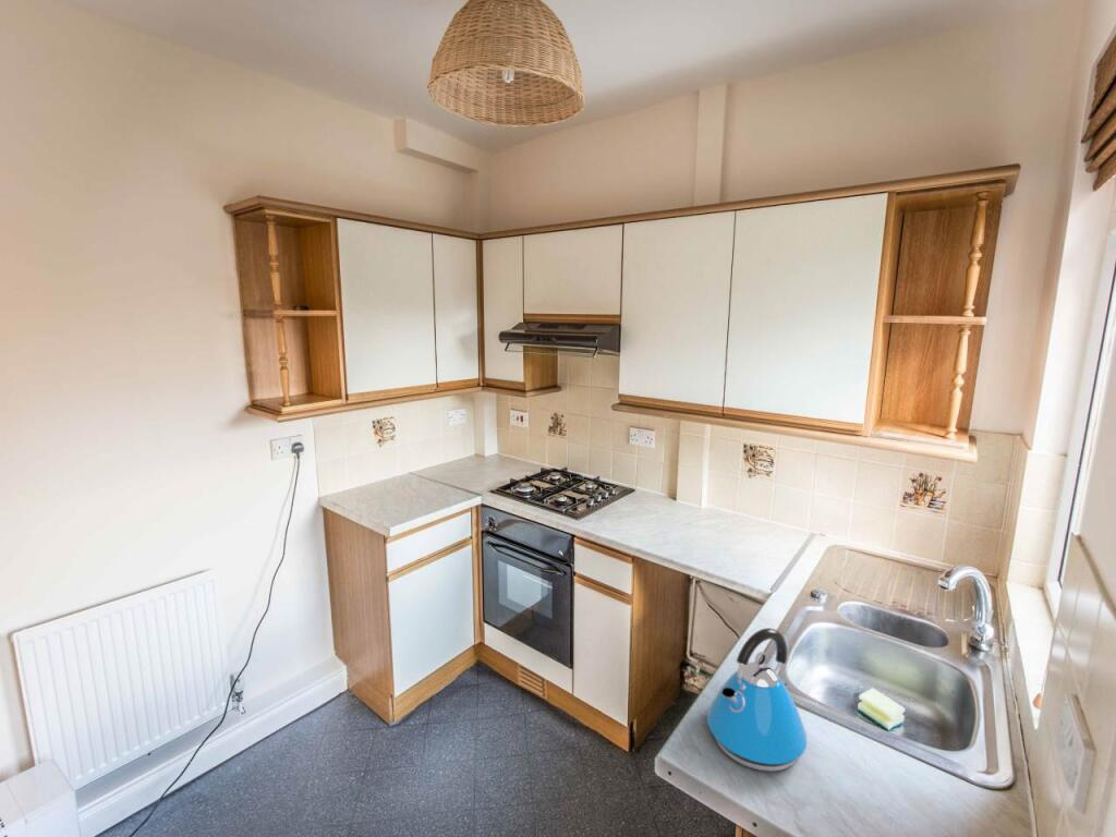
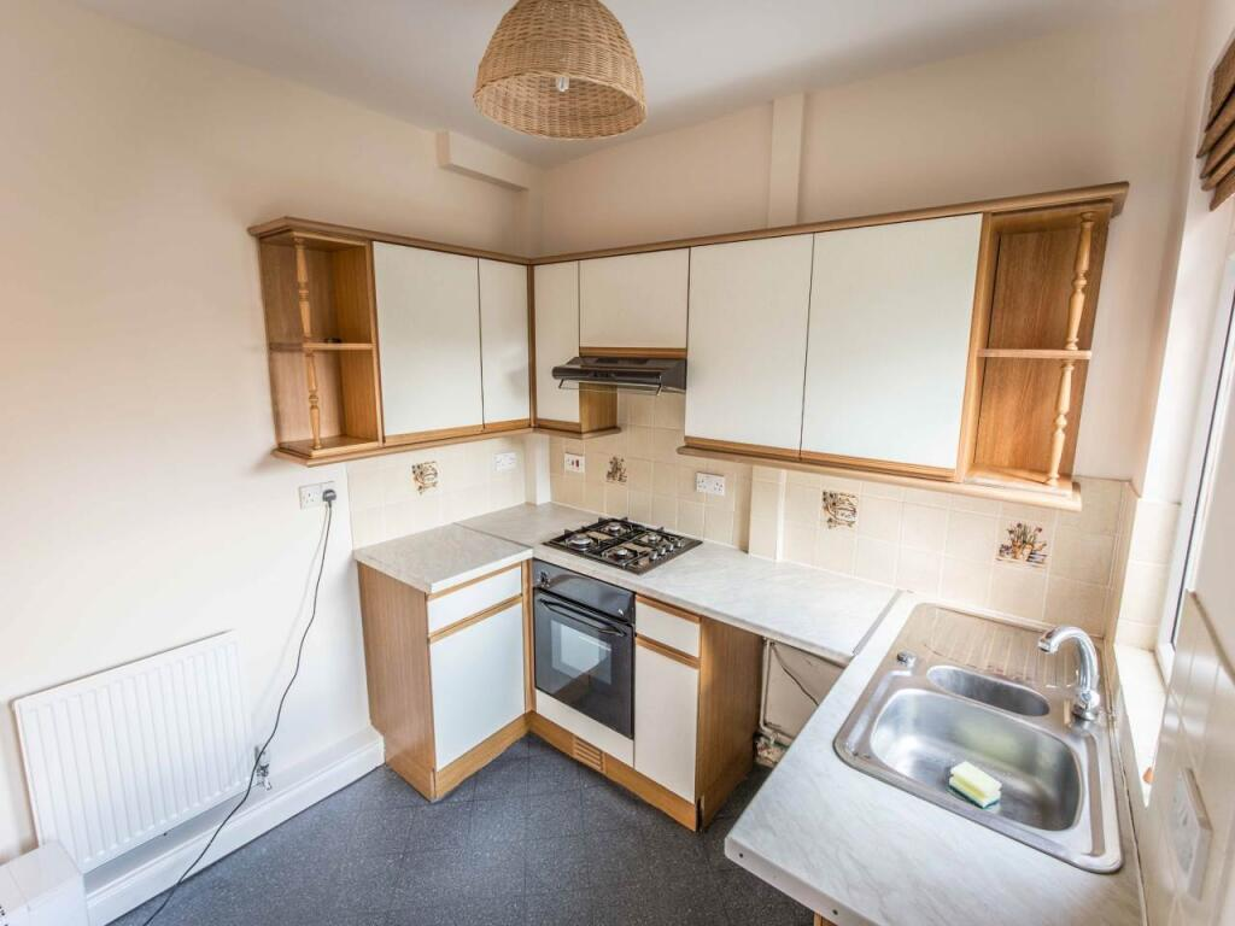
- kettle (761, 684)
